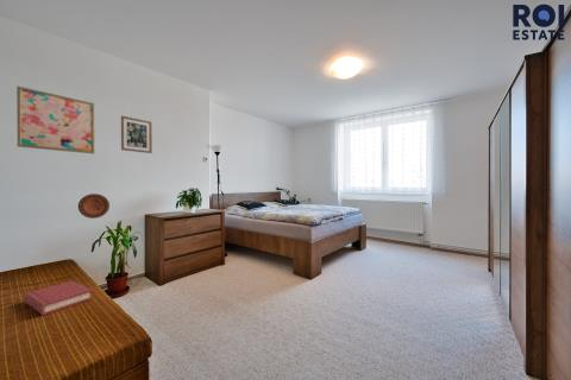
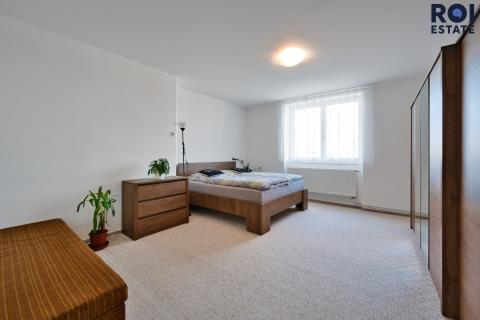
- decorative plate (94, 205)
- wall art (137, 135)
- wall art (58, 122)
- hardback book (58, 296)
